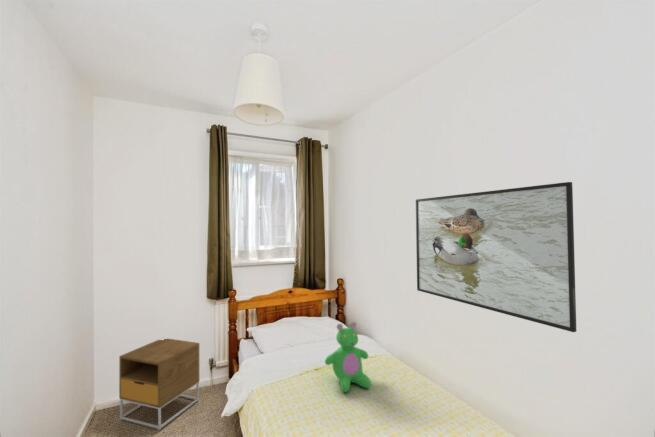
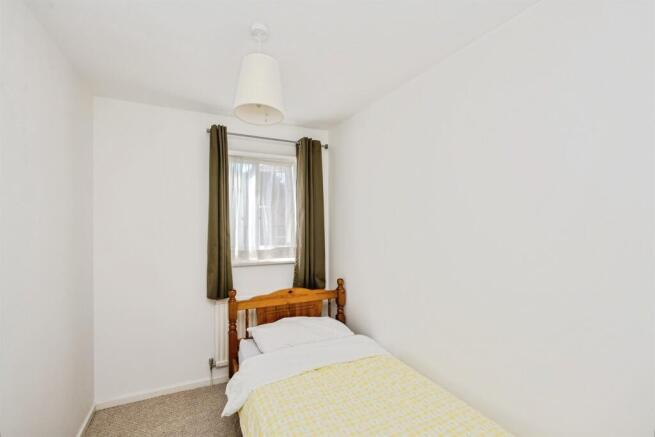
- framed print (476, 249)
- nightstand (161, 379)
- teddy bear (350, 354)
